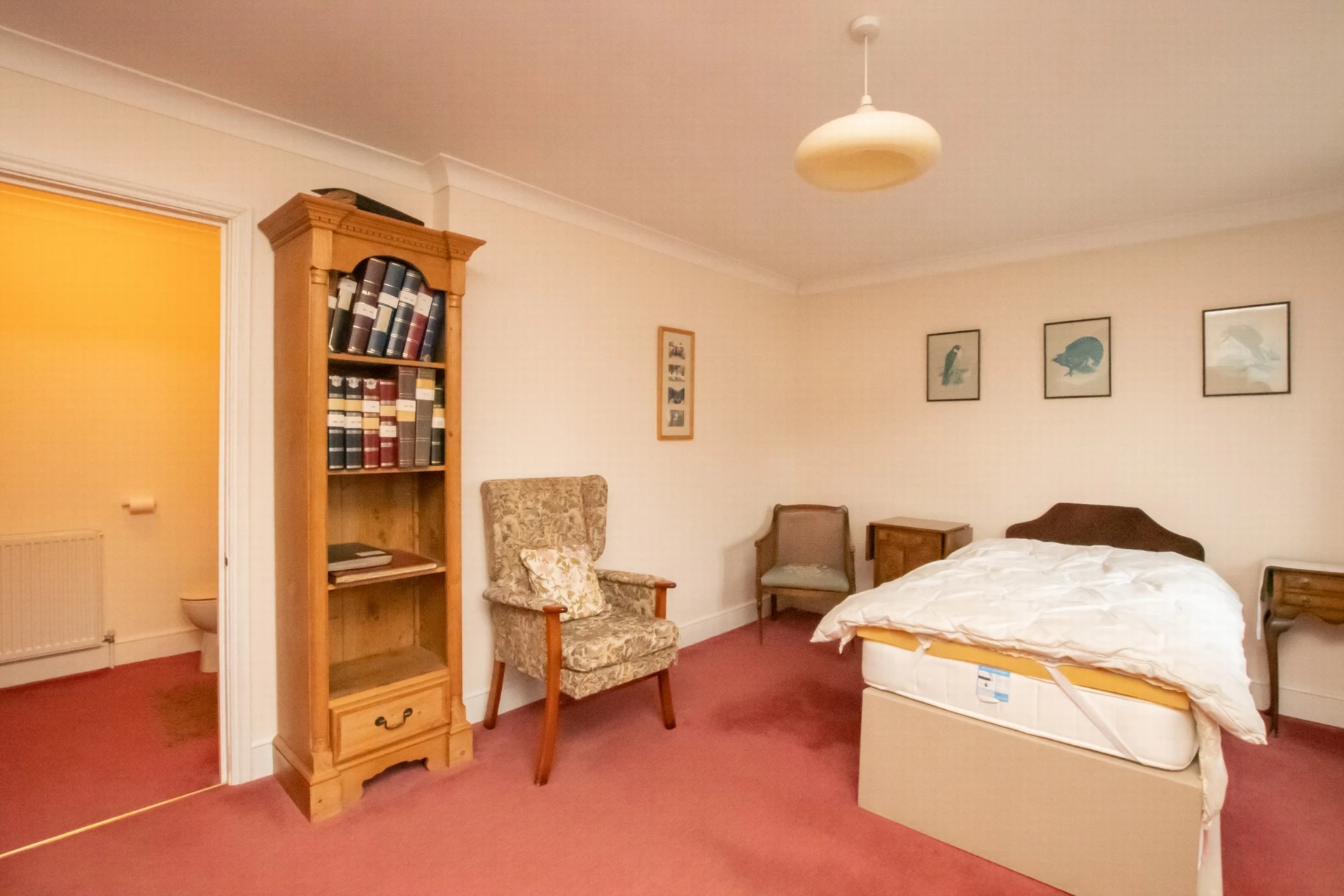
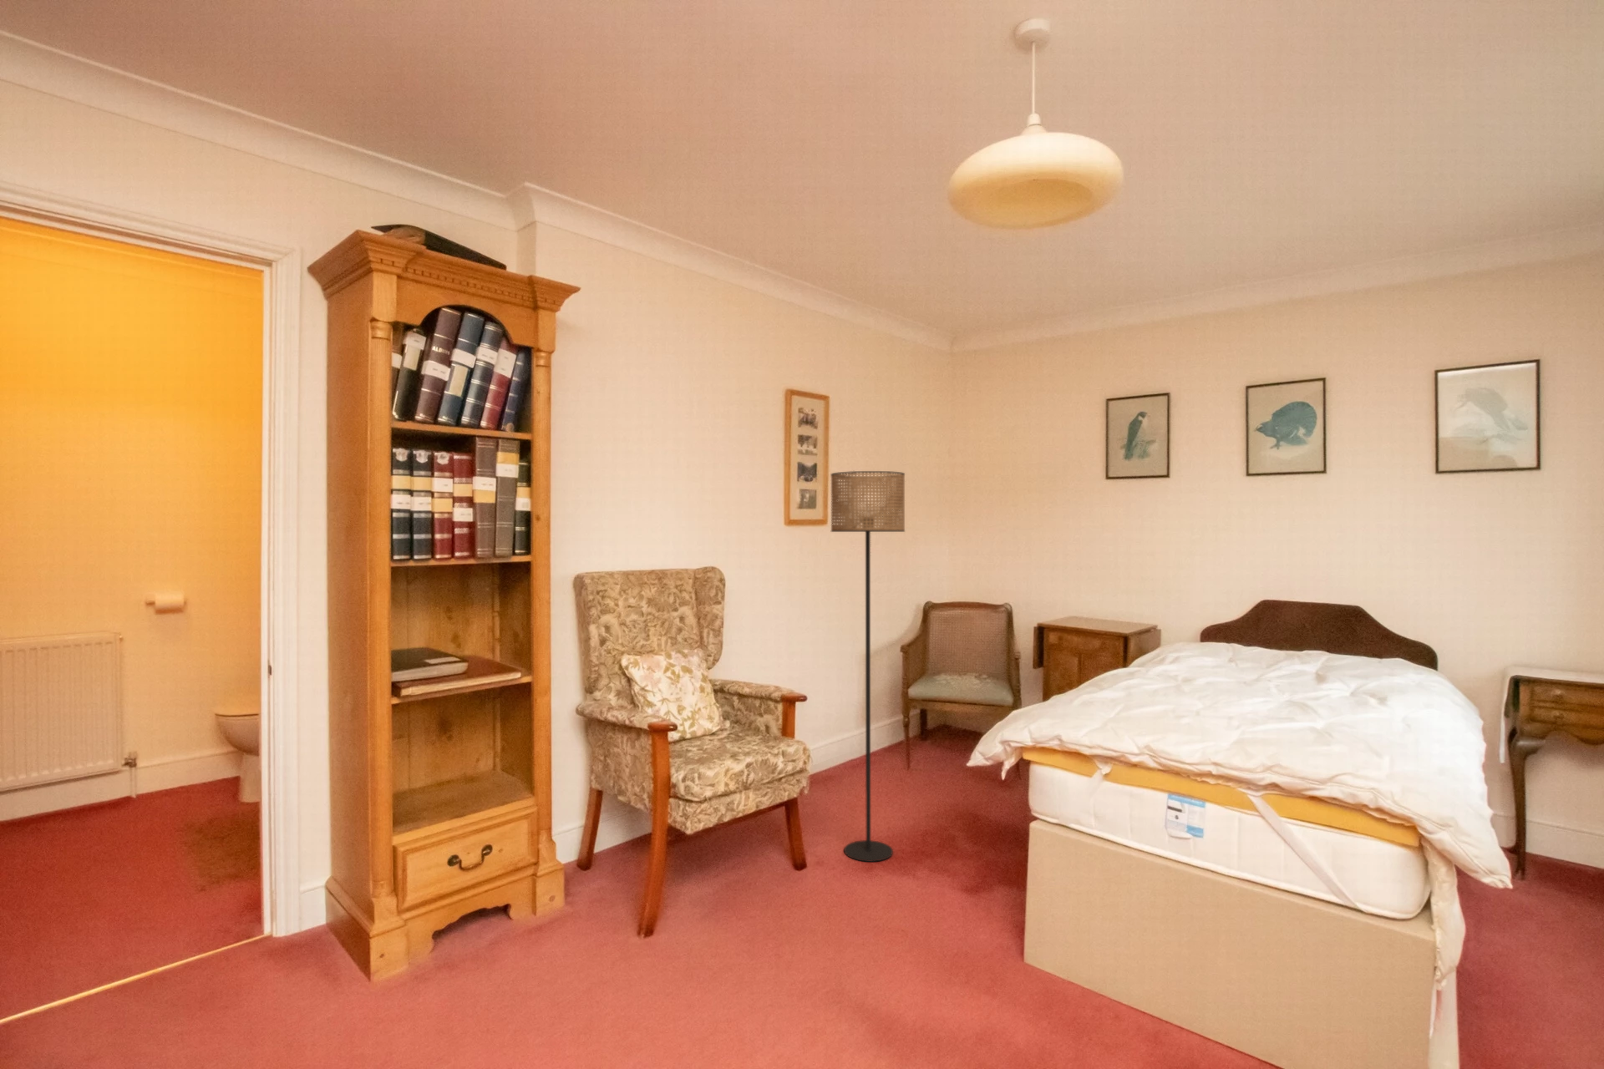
+ floor lamp (868, 662)
